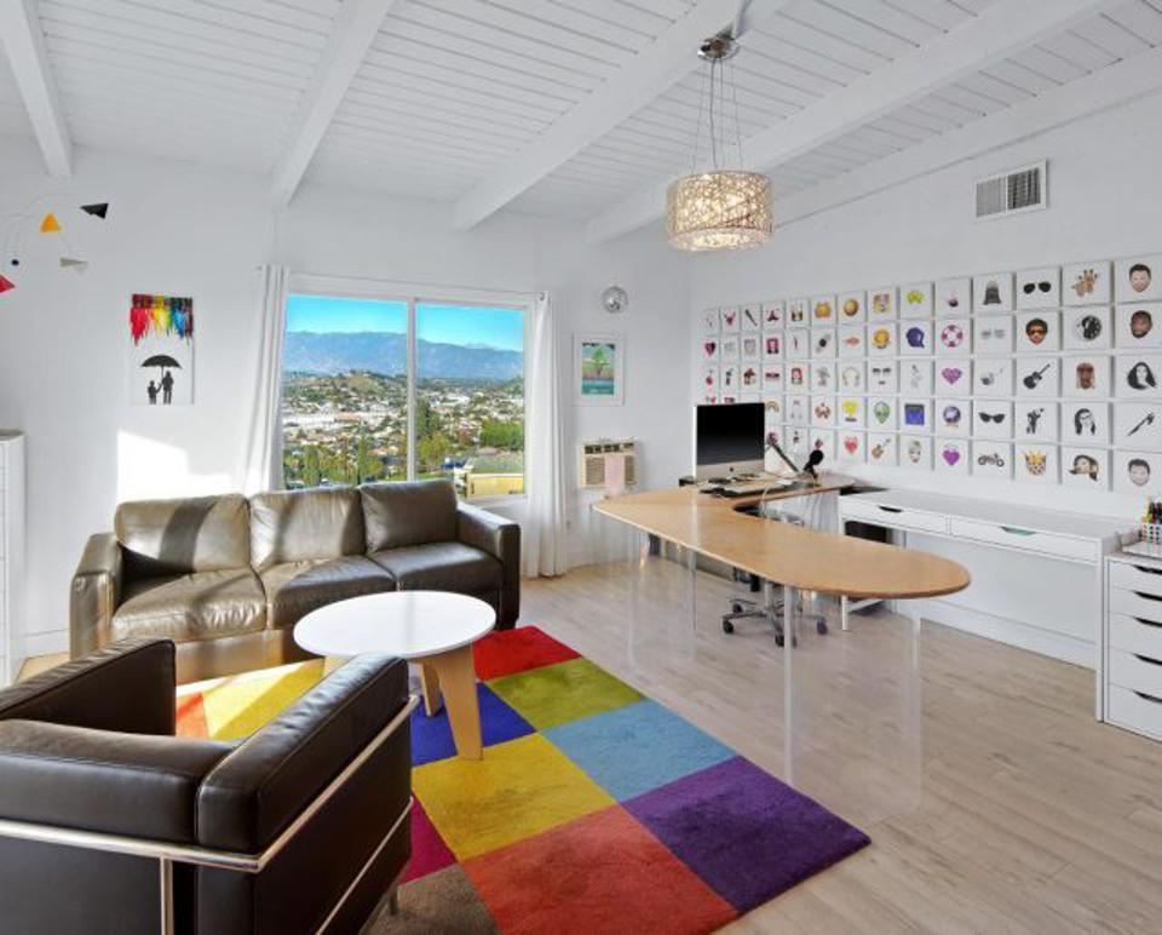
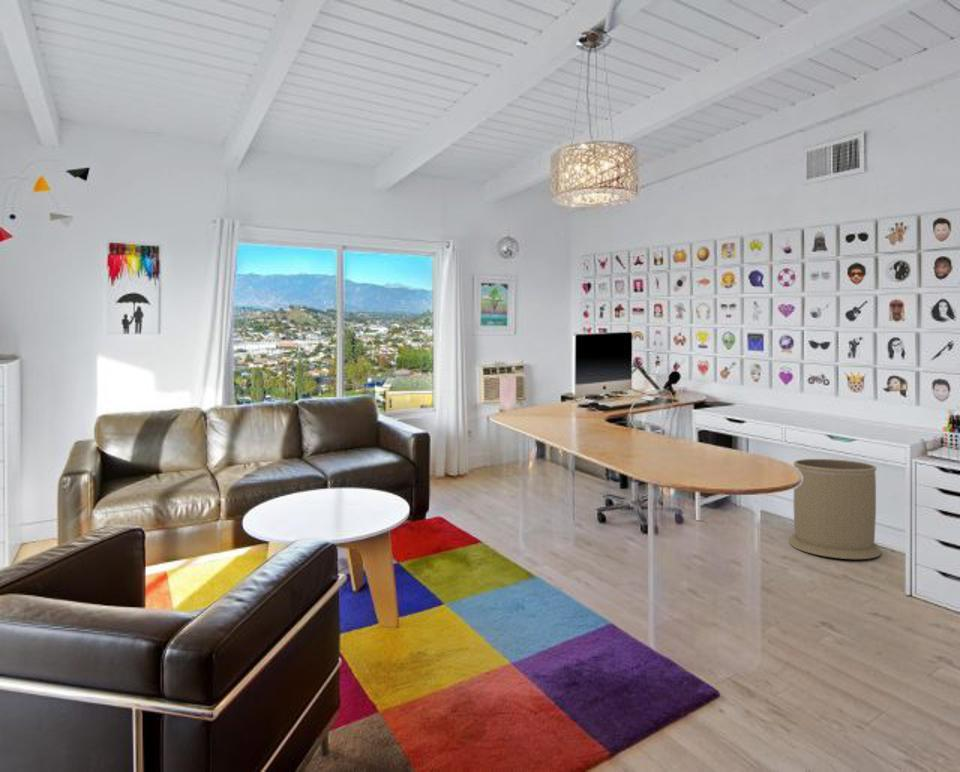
+ trash can (833, 505)
